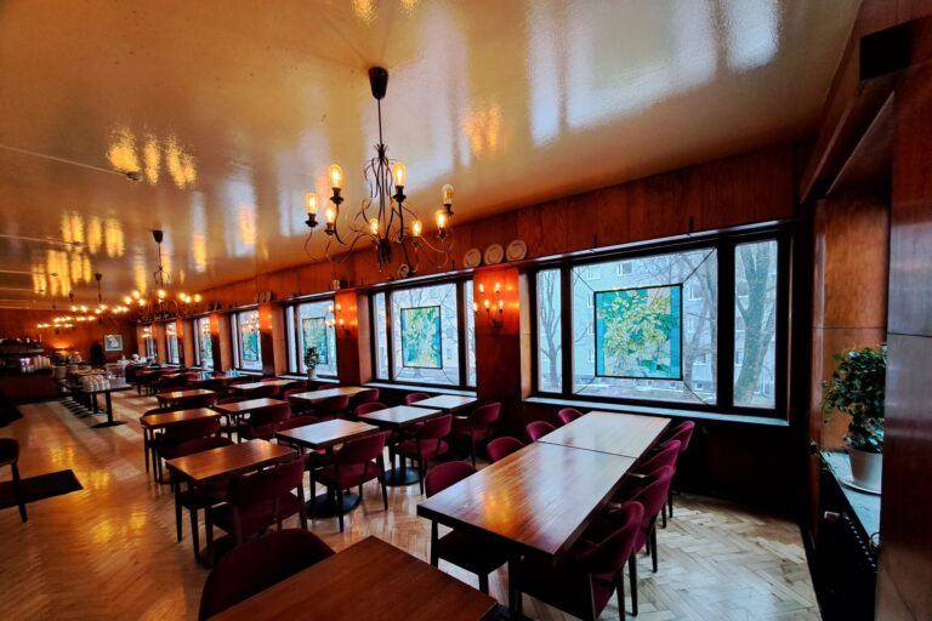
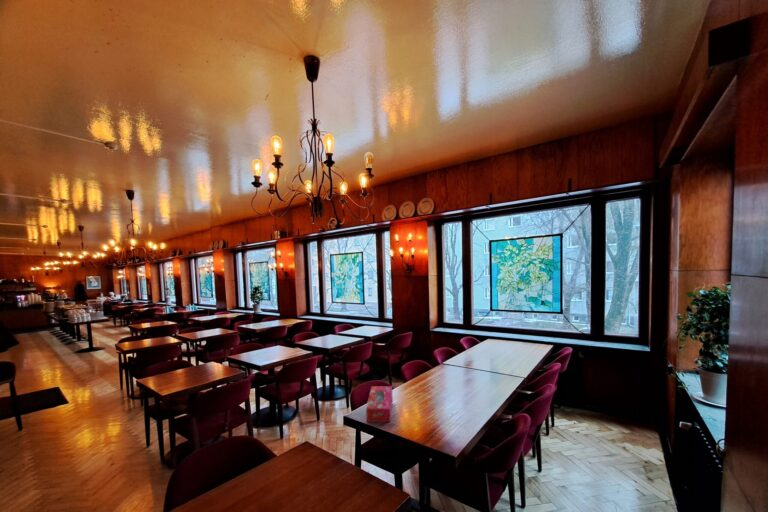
+ tissue box (380, 403)
